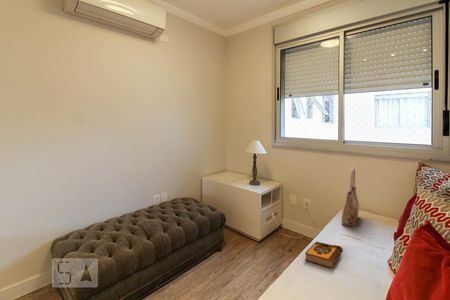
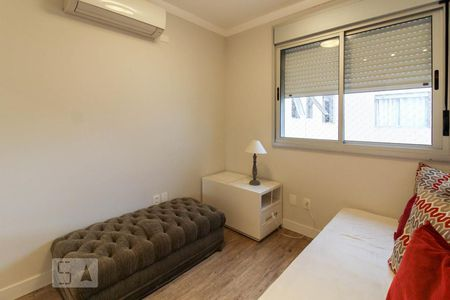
- tote bag (350, 194)
- hardback book (324, 253)
